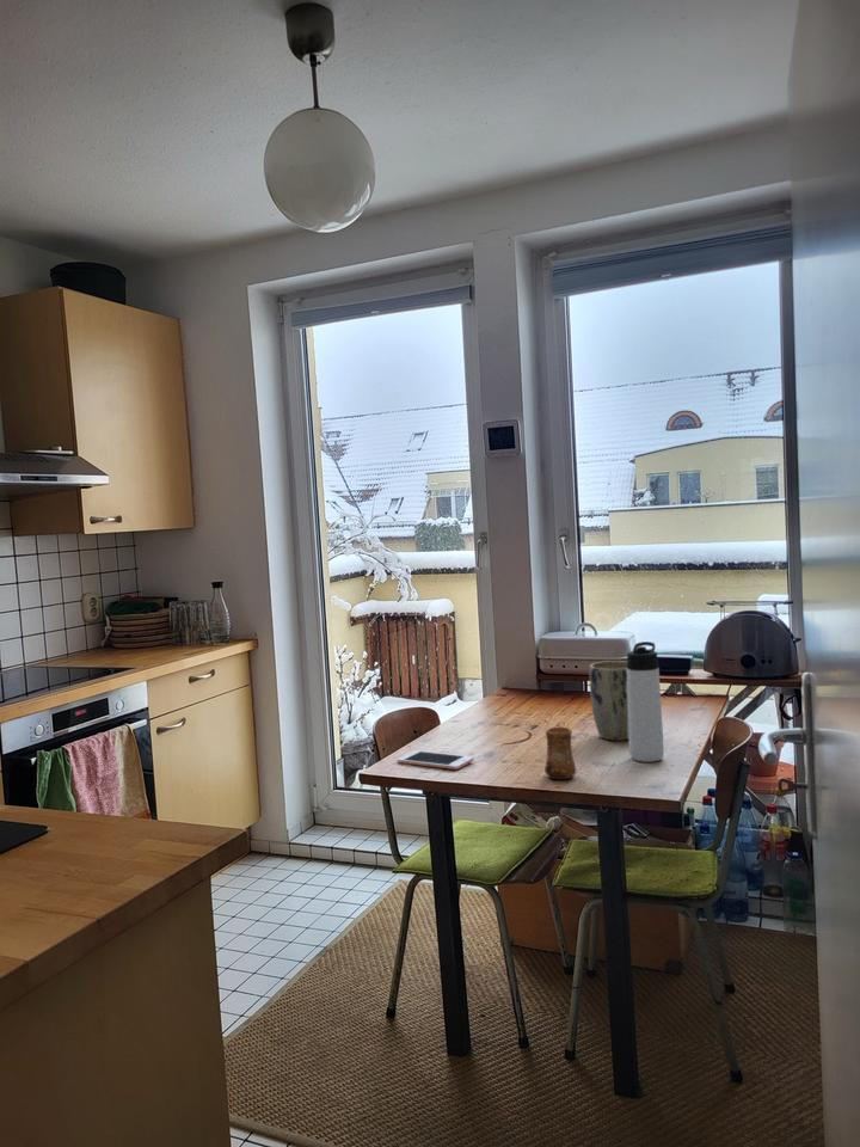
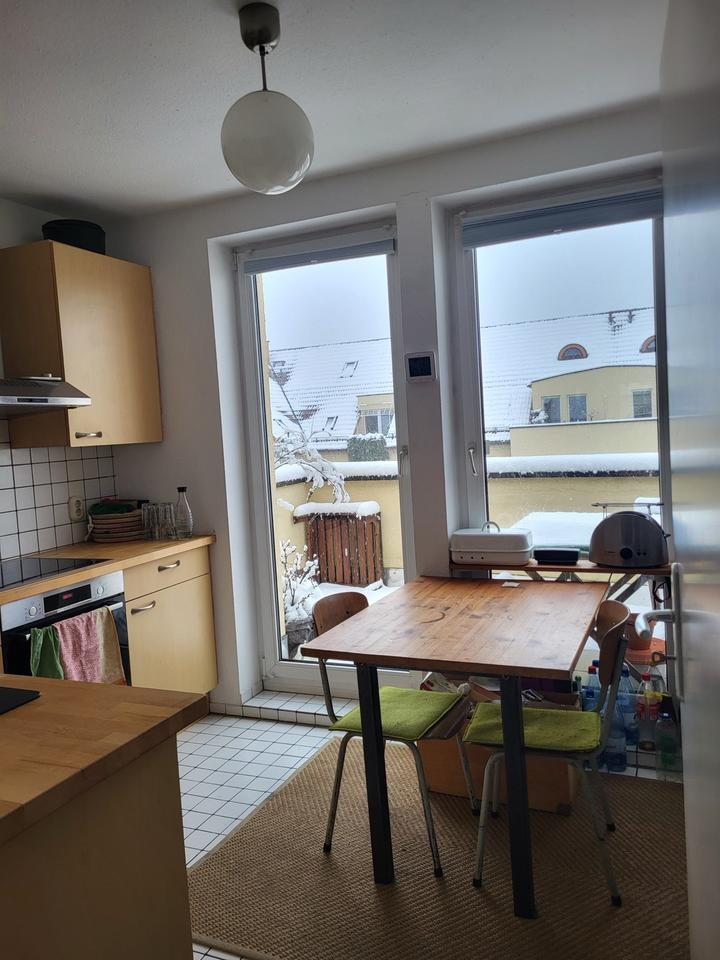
- plant pot (614, 700)
- cell phone (435, 760)
- thermos bottle (645, 700)
- cup (559, 753)
